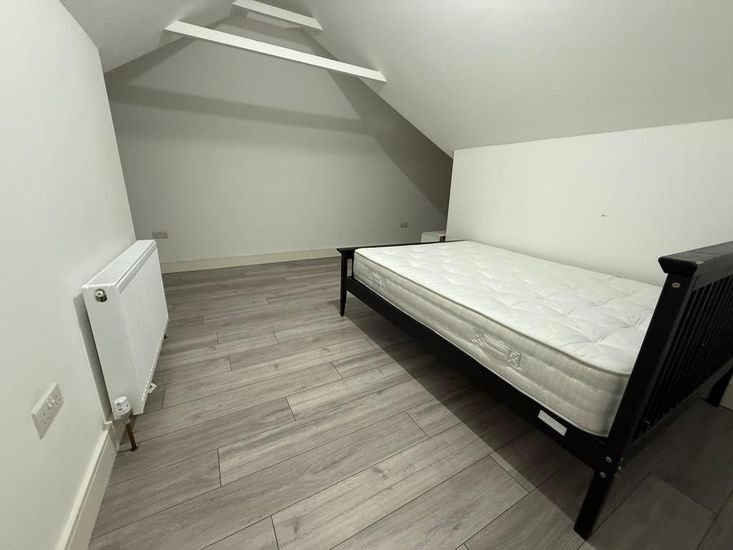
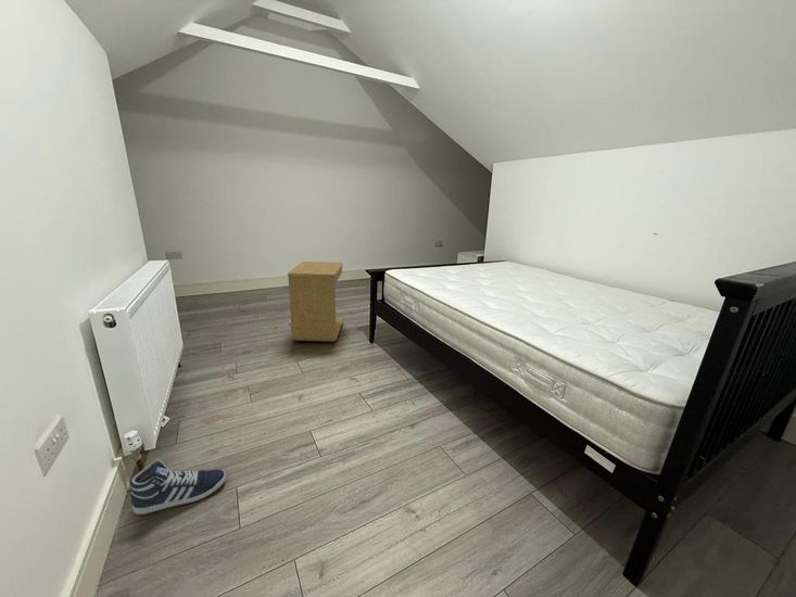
+ sneaker (178, 479)
+ side table (318, 301)
